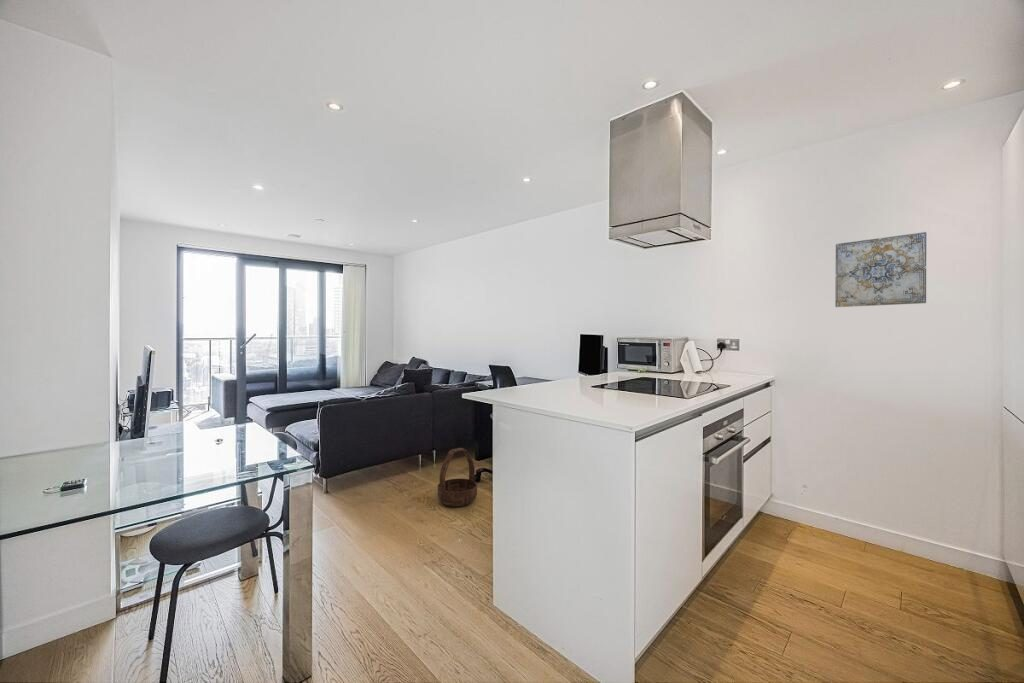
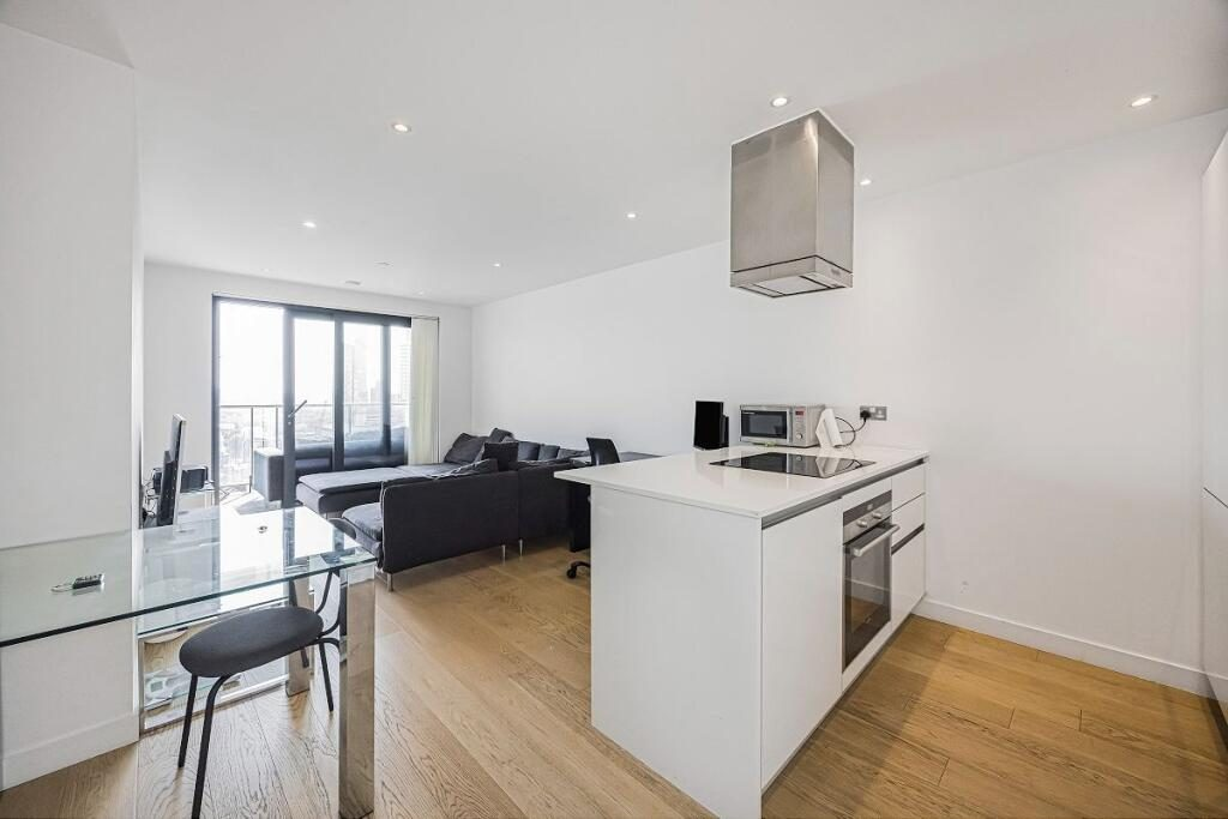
- basket (457, 479)
- wall art (878, 271)
